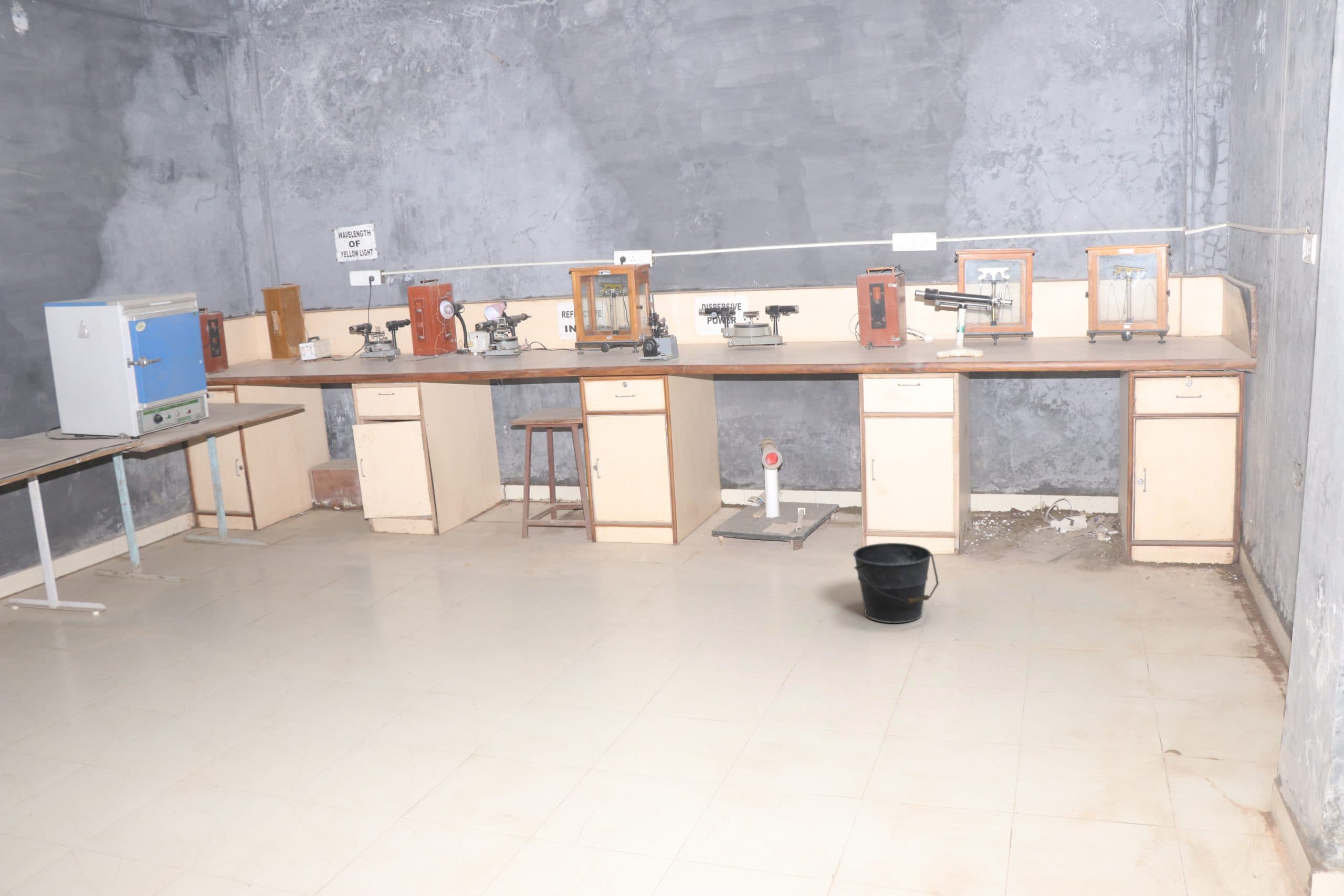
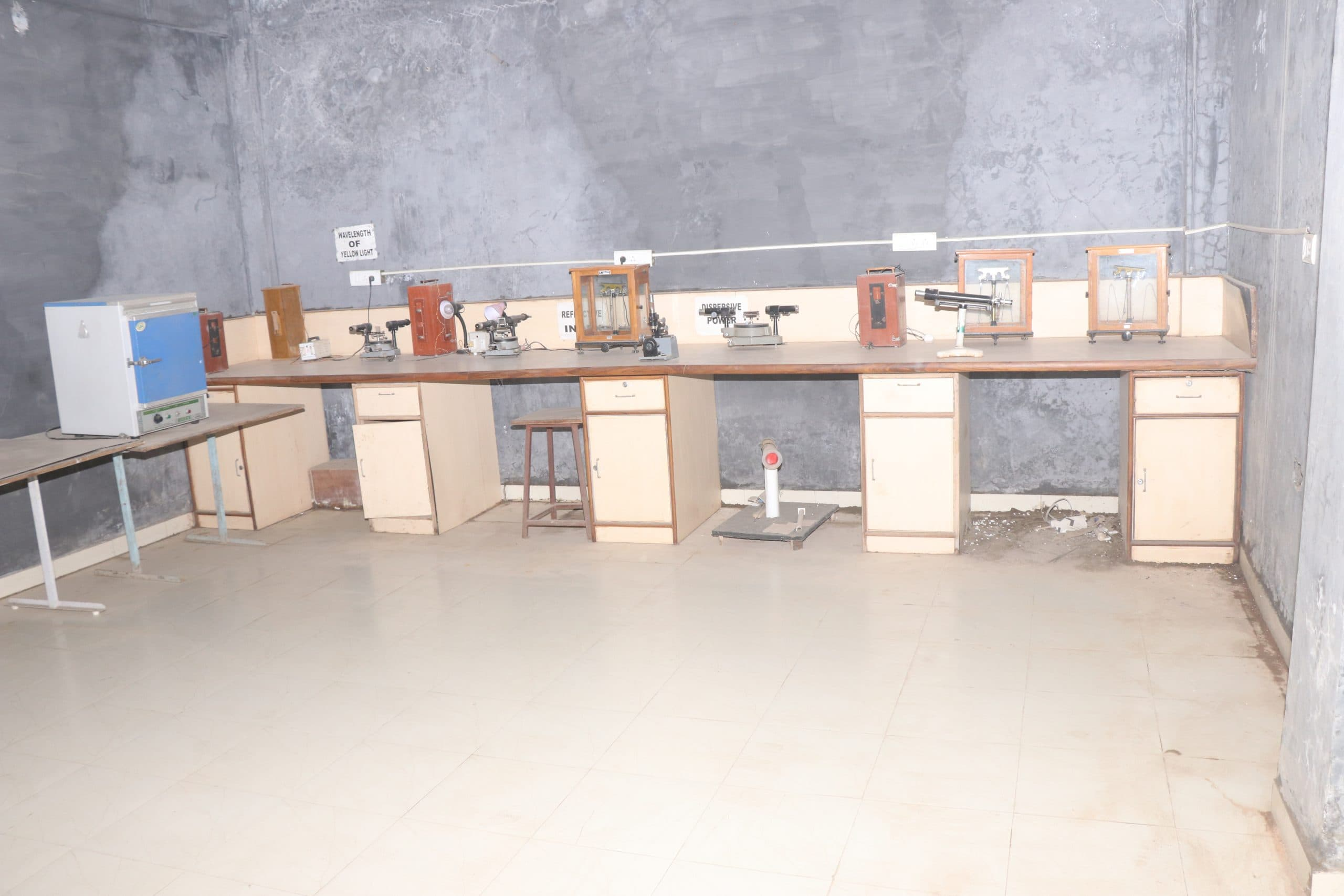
- bucket (895, 584)
